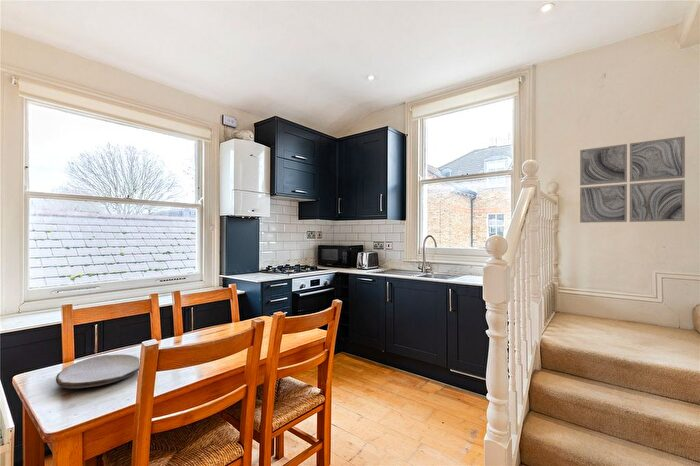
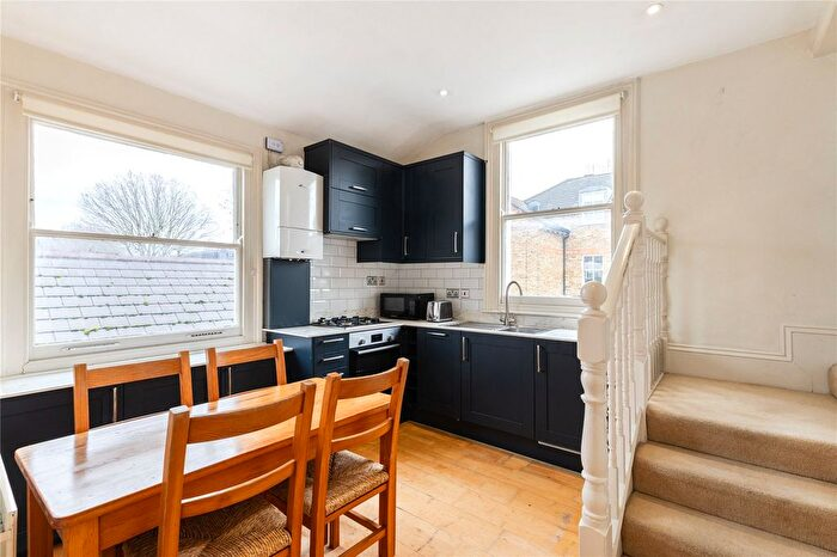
- wall art (626, 181)
- plate (101, 371)
